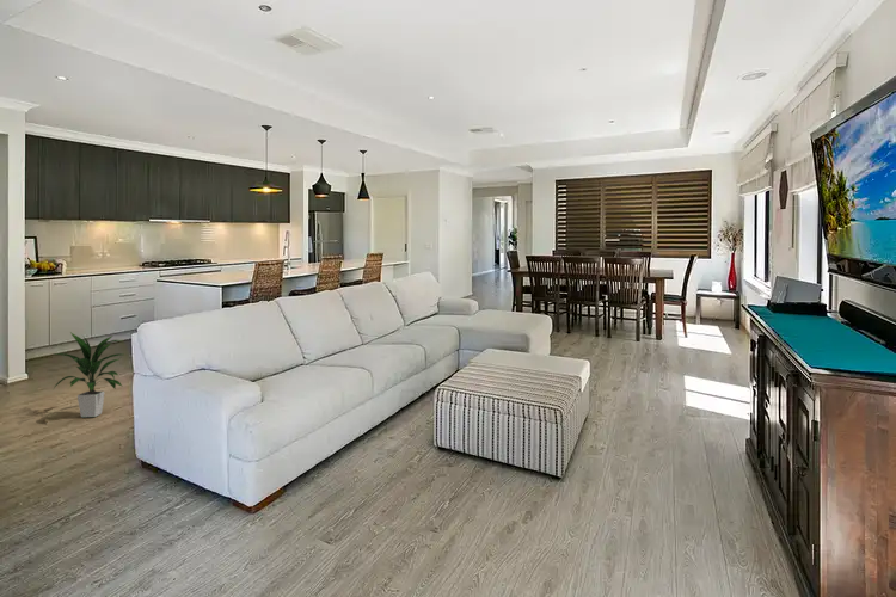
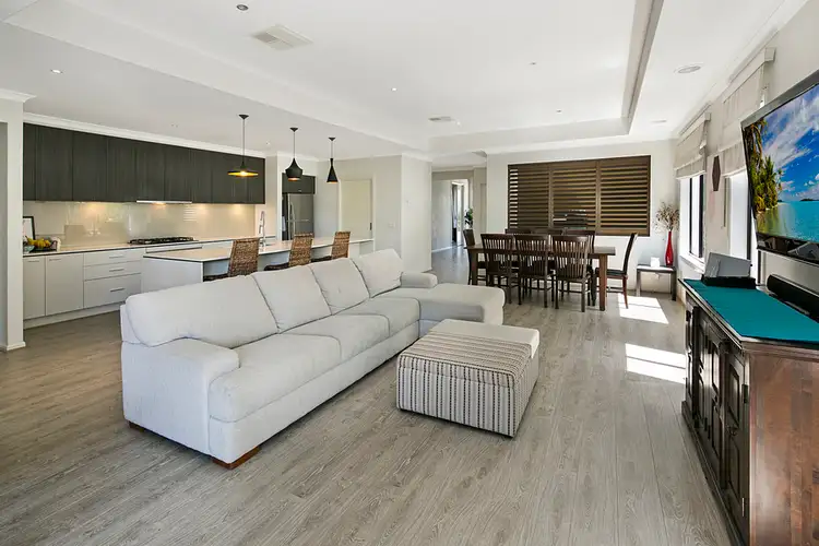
- indoor plant (93, 373)
